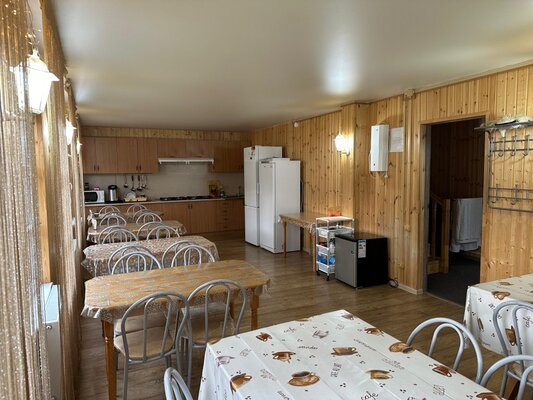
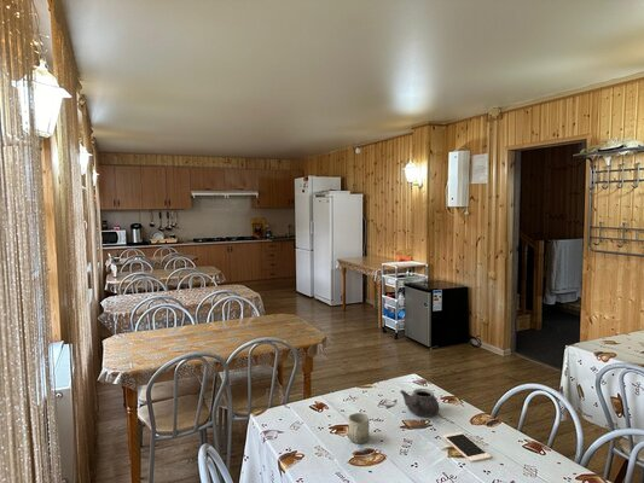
+ cell phone (465, 446)
+ teapot (418, 401)
+ cup (358, 430)
